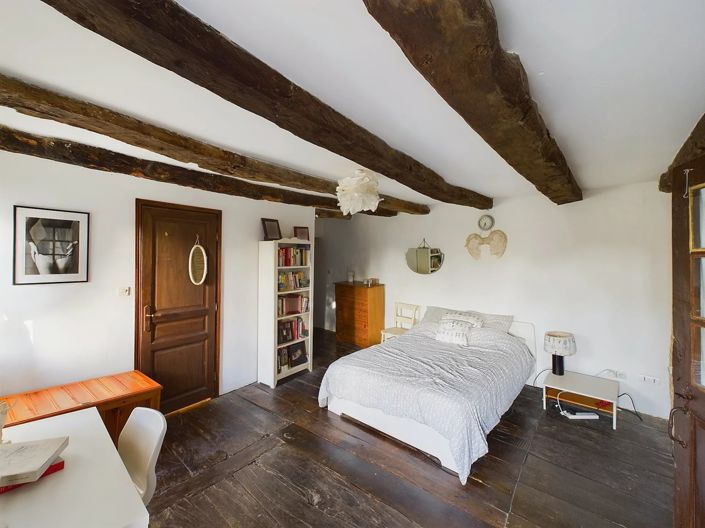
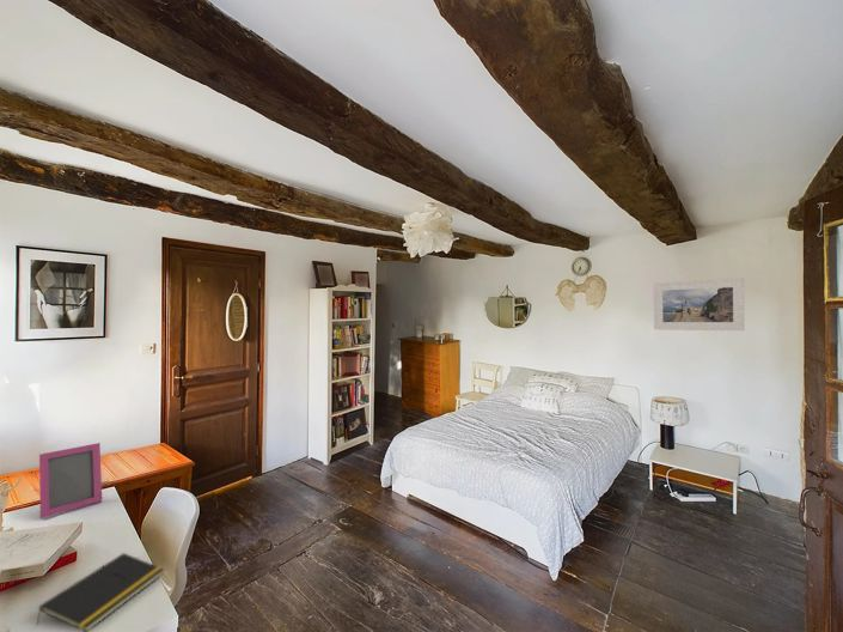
+ notepad (106, 588)
+ picture frame (71, 476)
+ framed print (696, 305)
